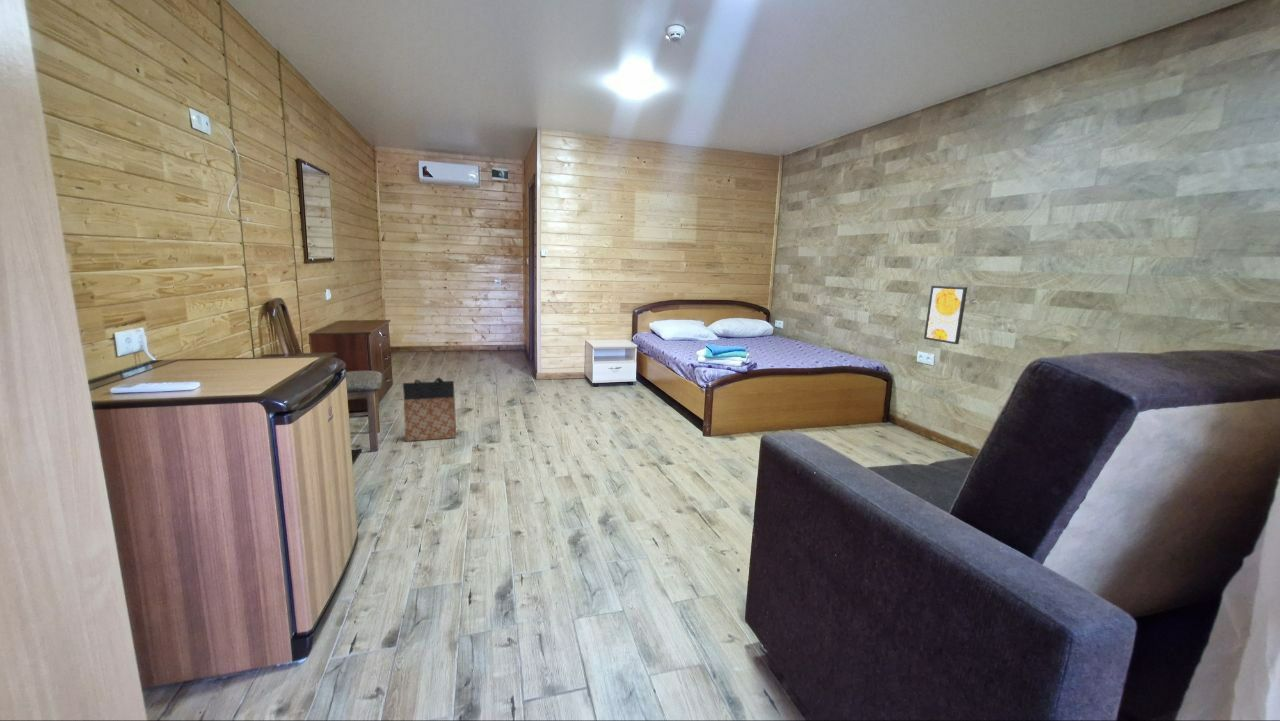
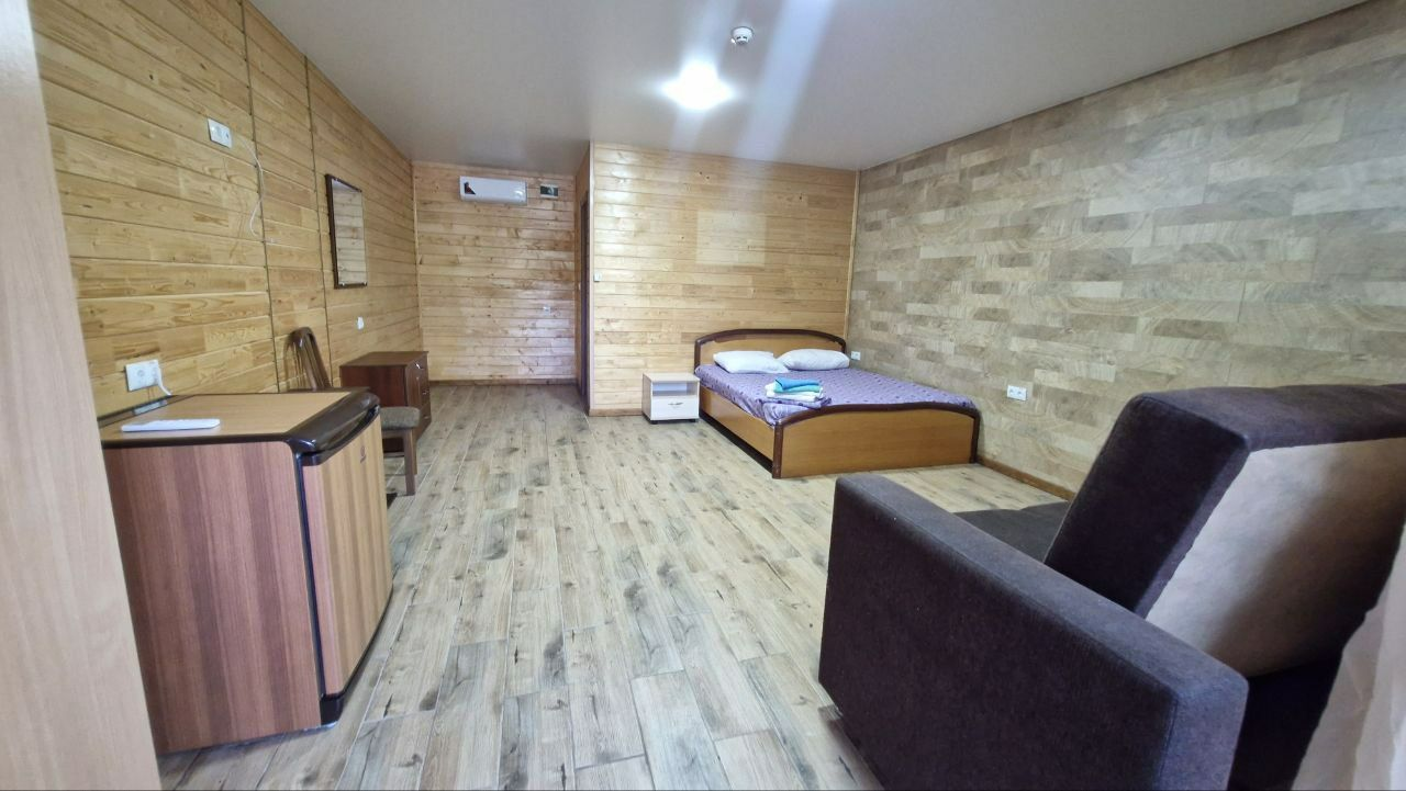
- bag (430, 407)
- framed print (944, 314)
